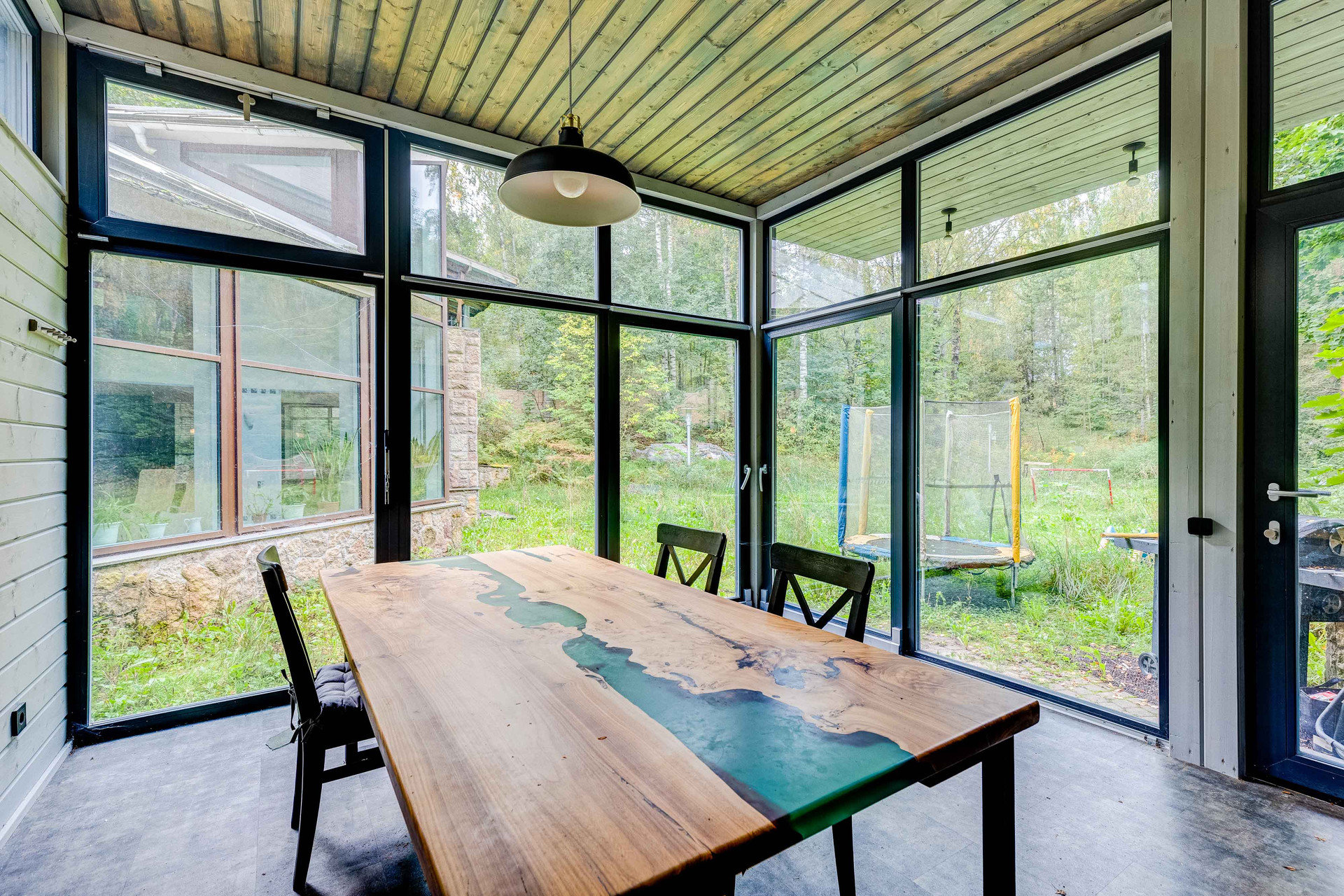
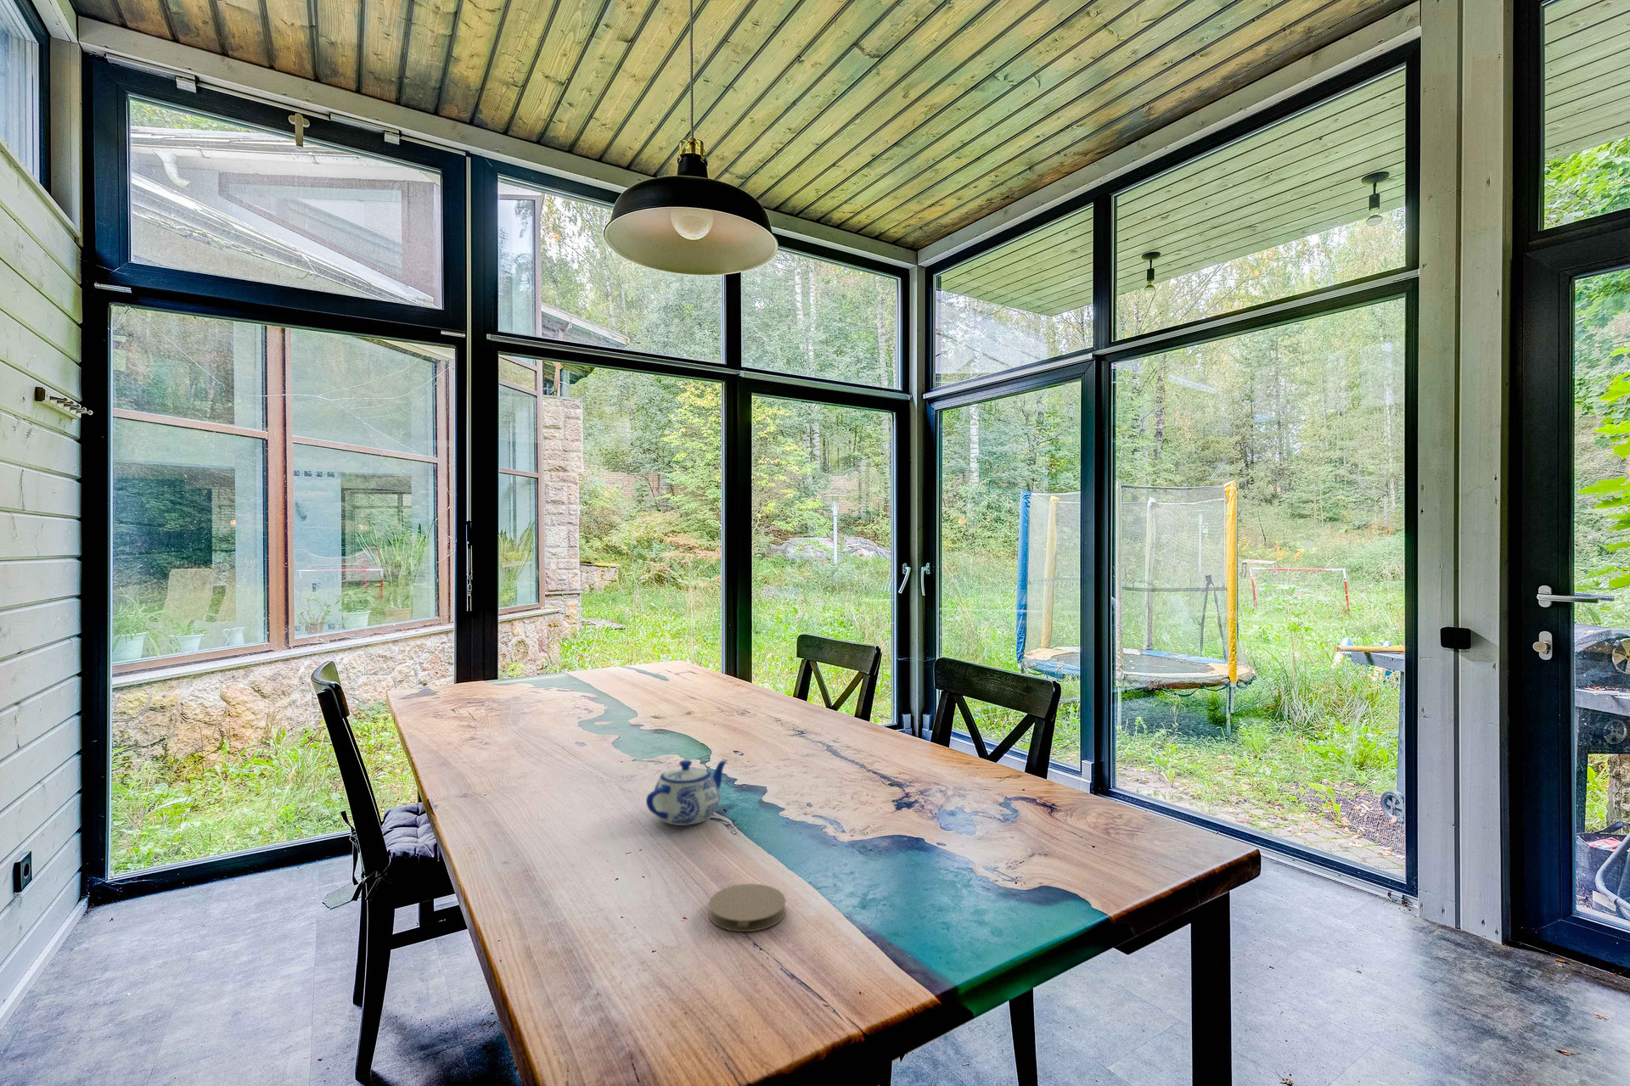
+ teapot (689, 788)
+ coaster (747, 907)
